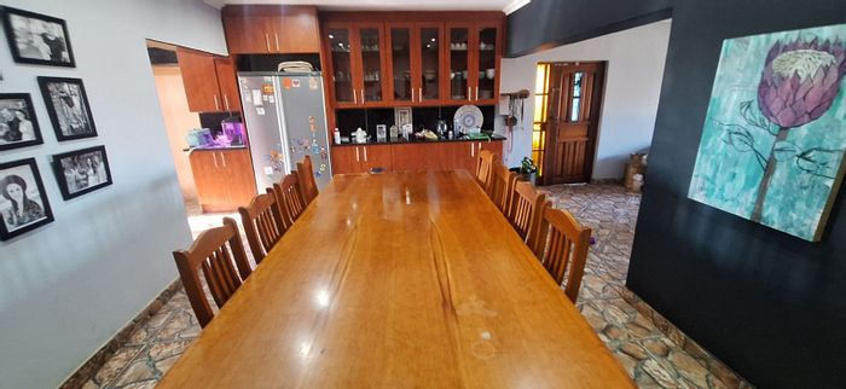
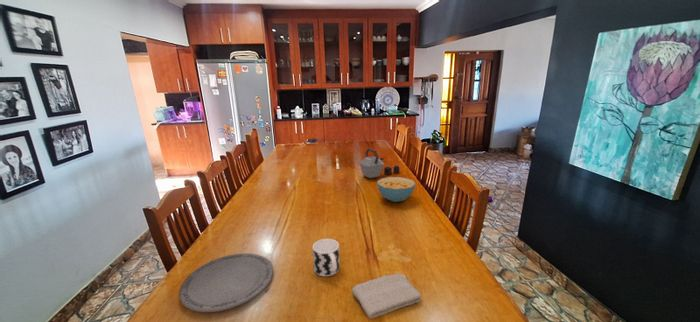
+ cup (327, 259)
+ plate (229, 279)
+ kettle (381, 162)
+ washcloth (386, 293)
+ cereal bowl (395, 191)
